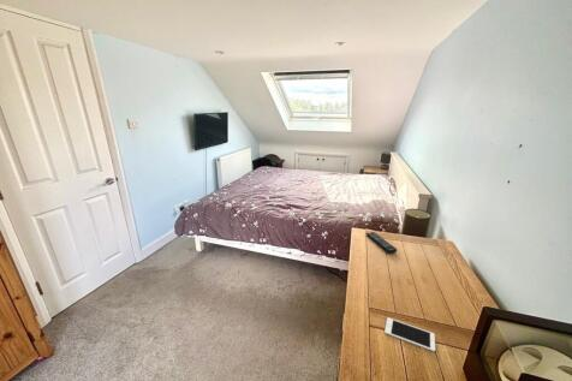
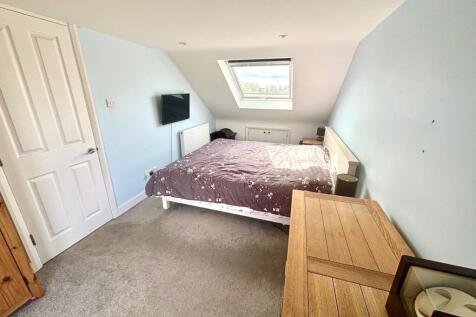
- remote control (380, 242)
- cell phone (409, 333)
